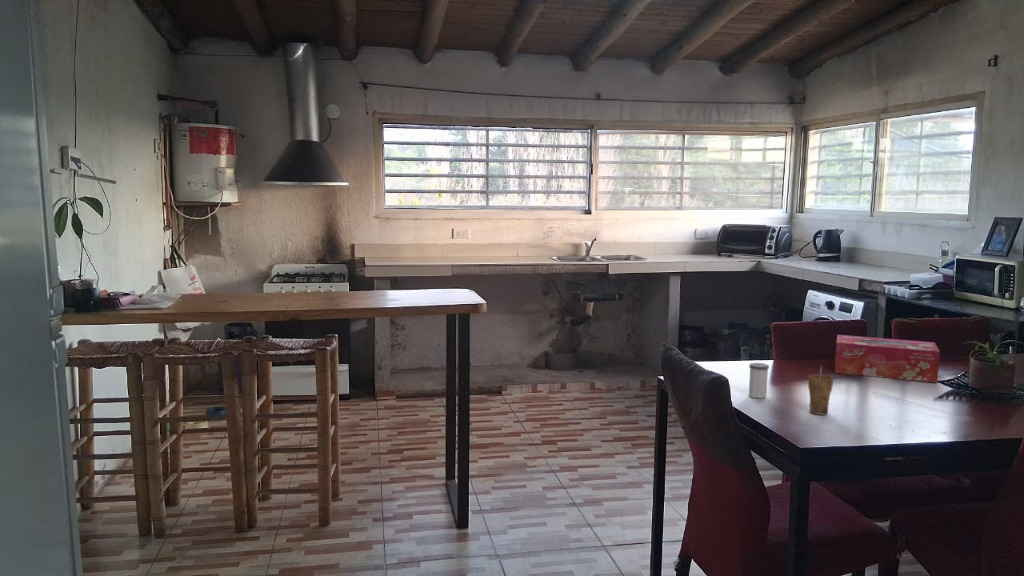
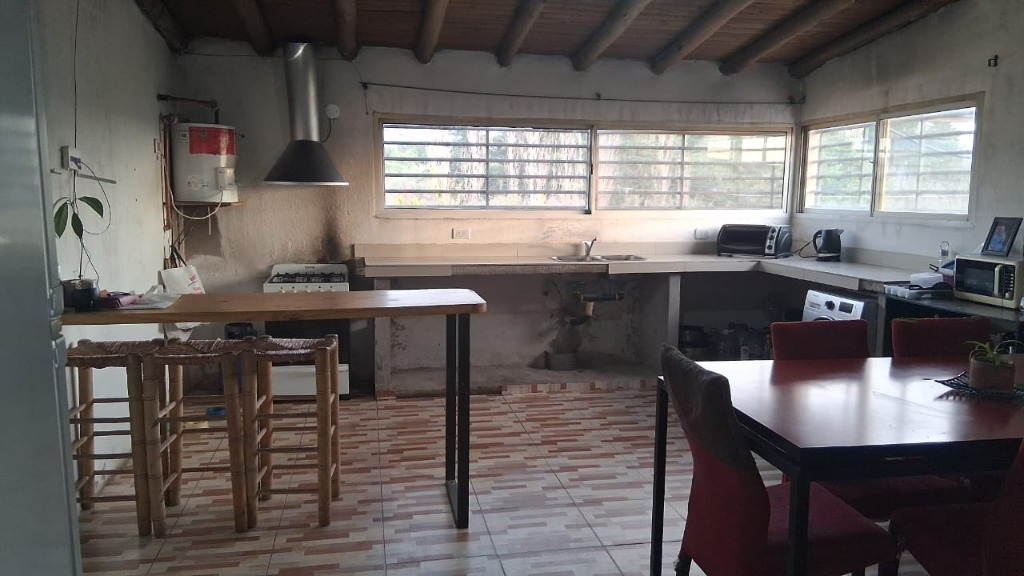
- tissue box (884, 357)
- salt shaker (758, 380)
- cup (819, 390)
